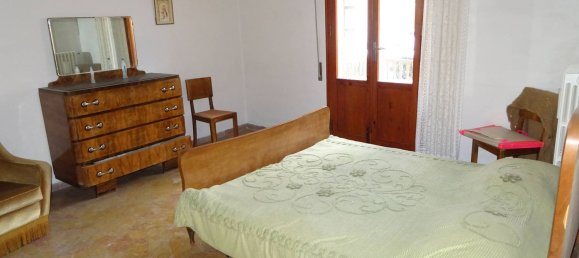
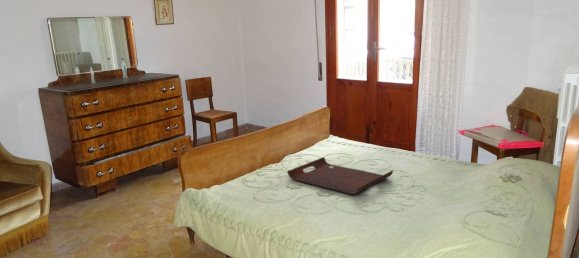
+ serving tray (339, 174)
